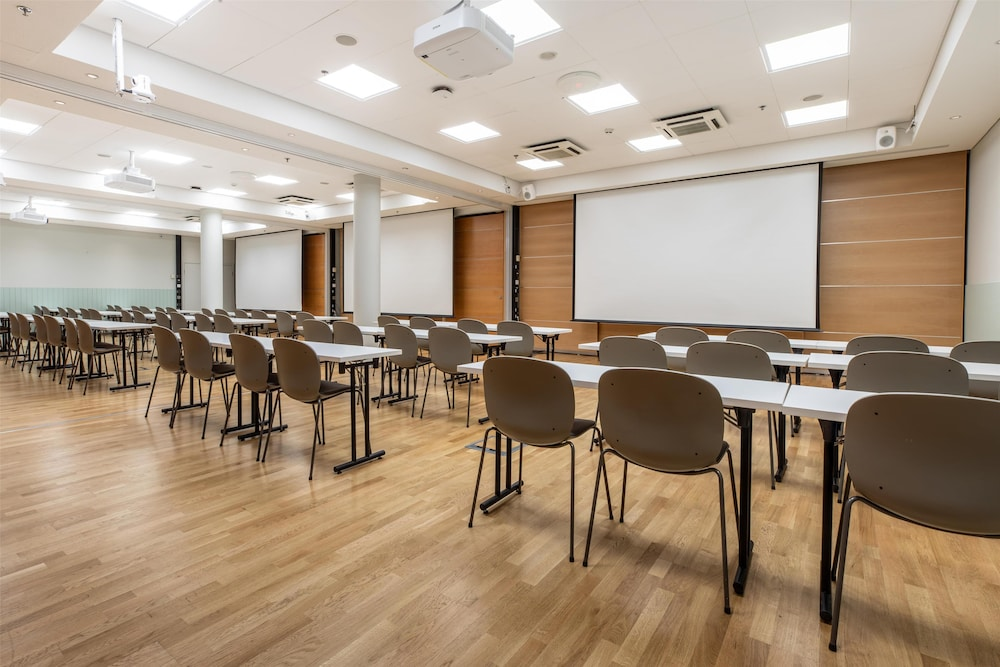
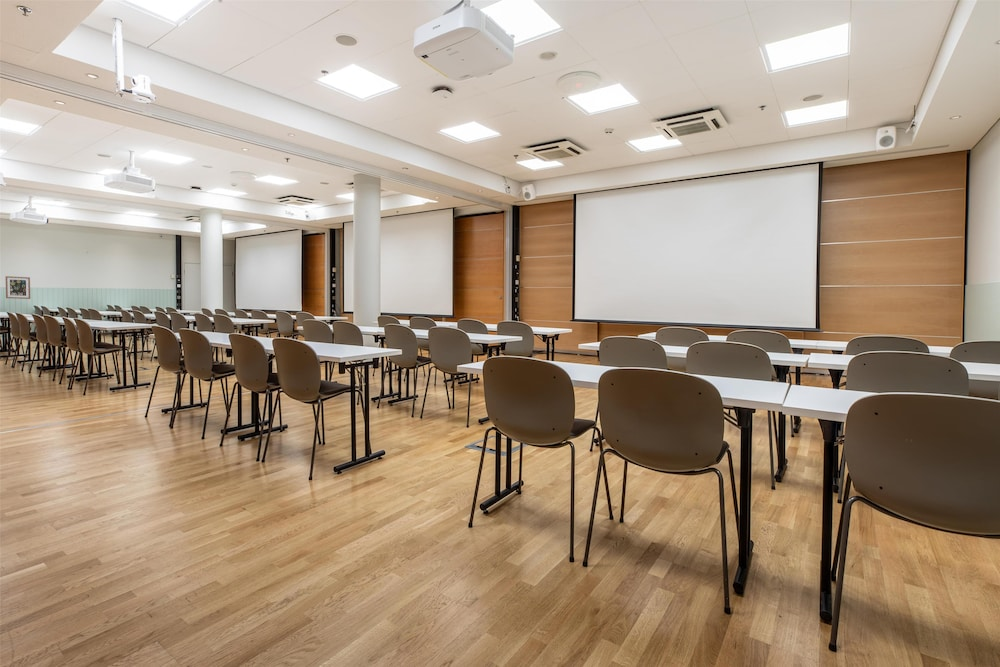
+ wall art (18, 287)
